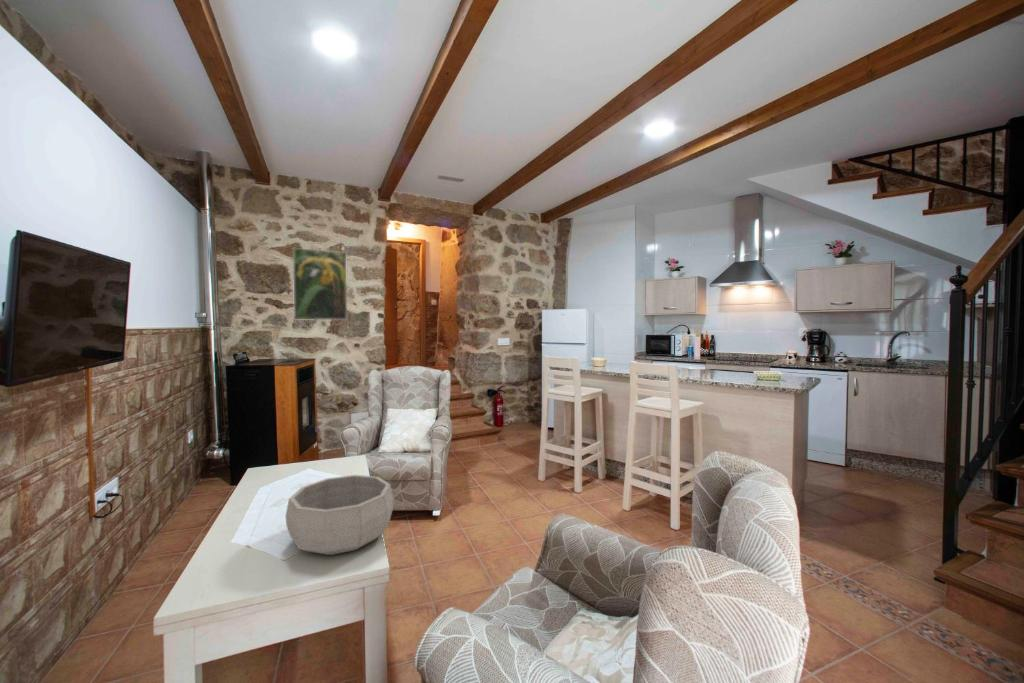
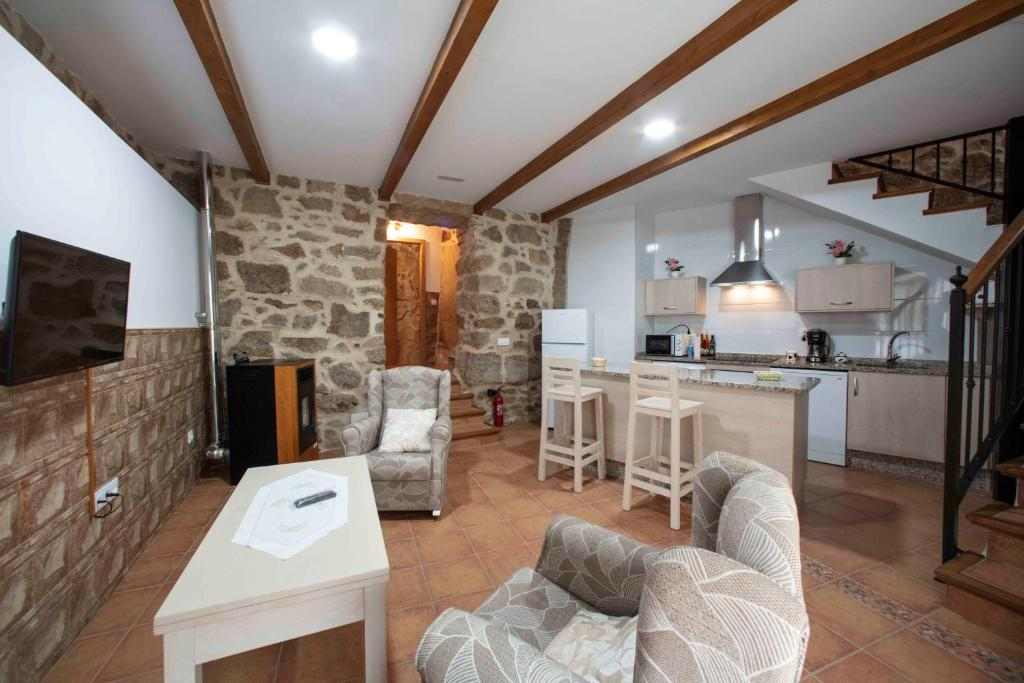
- decorative bowl (342, 513)
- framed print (320, 285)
